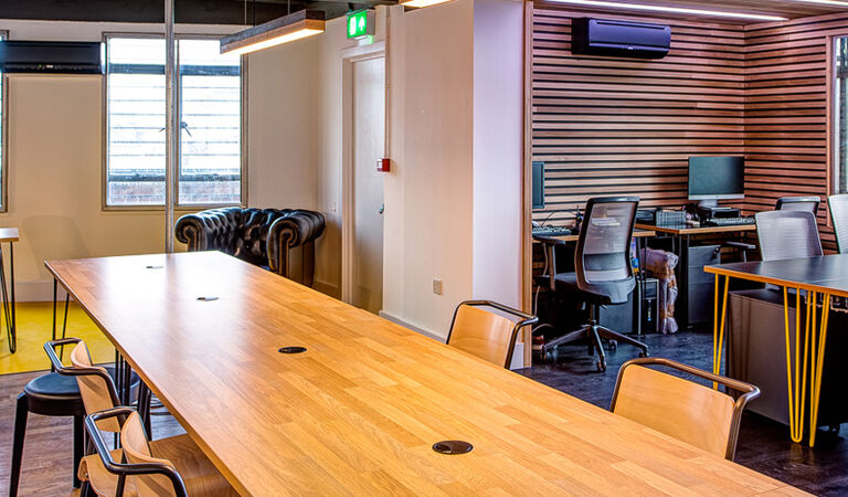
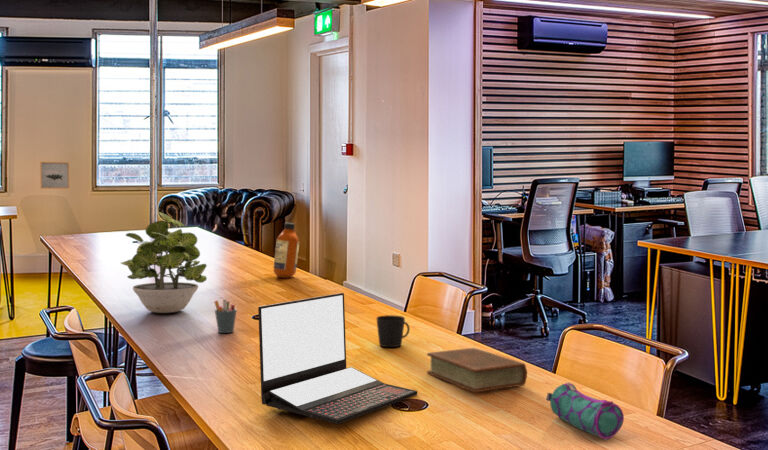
+ pencil case (584, 408)
+ bottle (286, 250)
+ cup (393, 331)
+ potted plant (167, 261)
+ laptop (340, 352)
+ pen holder (225, 314)
+ book (475, 368)
+ wall art (54, 175)
